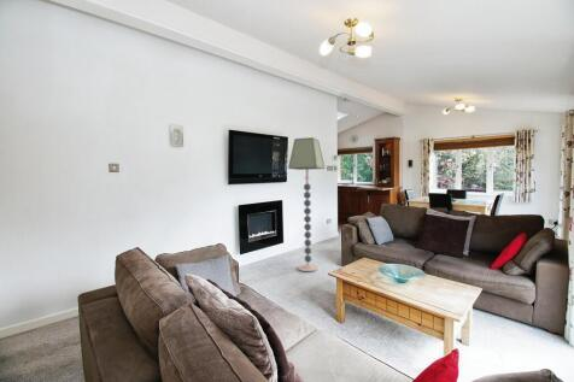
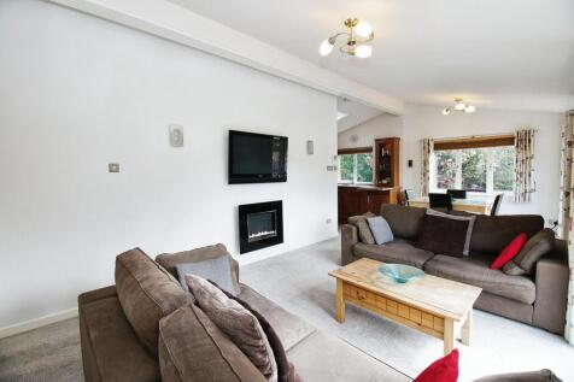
- floor lamp (306, 204)
